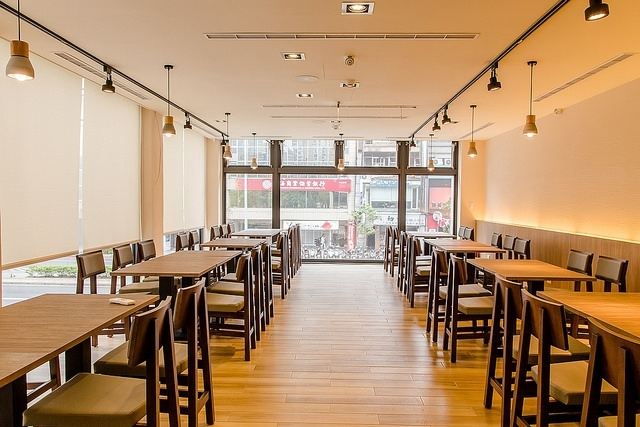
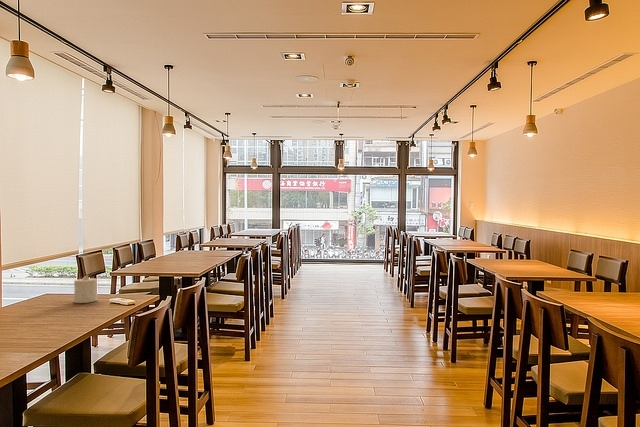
+ candle (85, 288)
